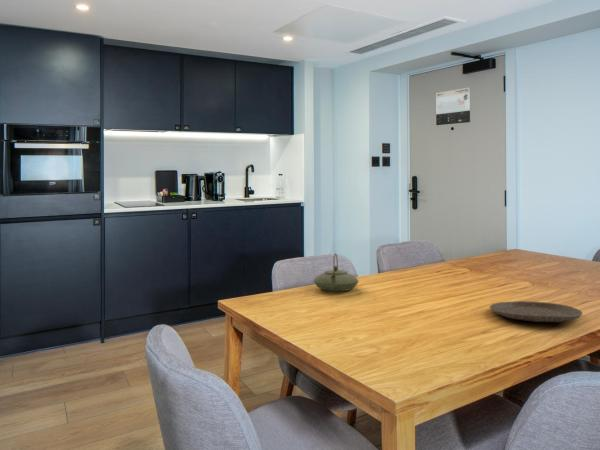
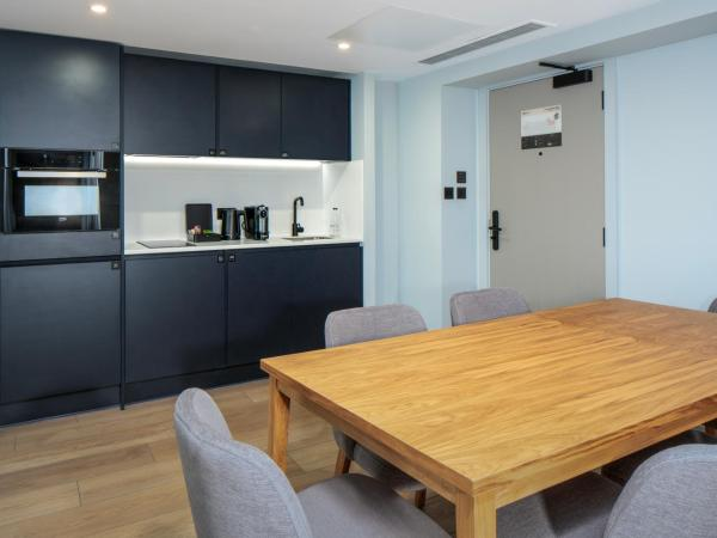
- plate (534, 311)
- teapot (335, 271)
